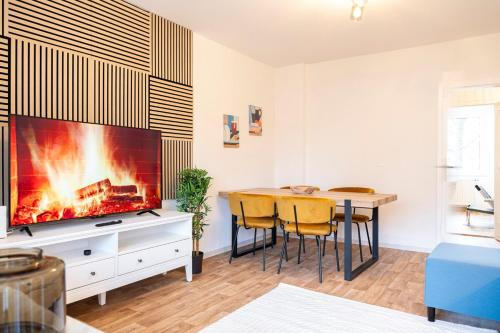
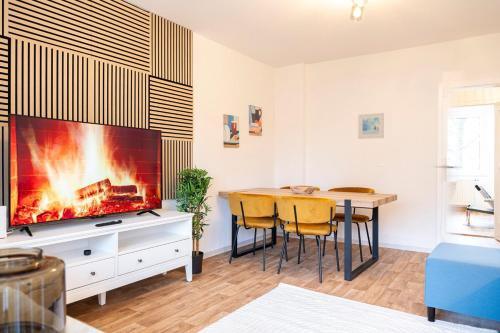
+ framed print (370, 126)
